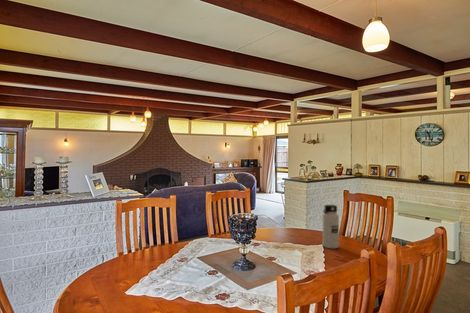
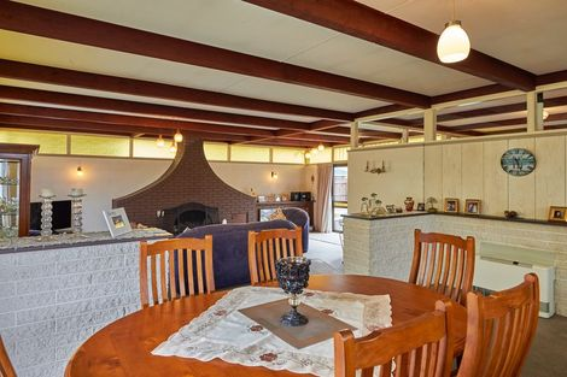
- water bottle (330, 225)
